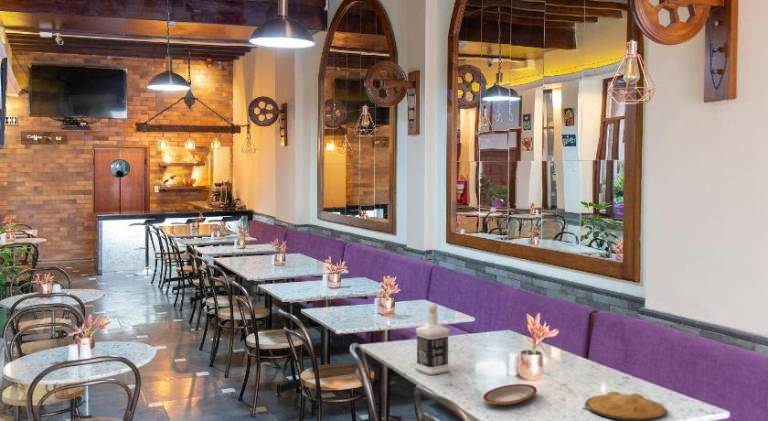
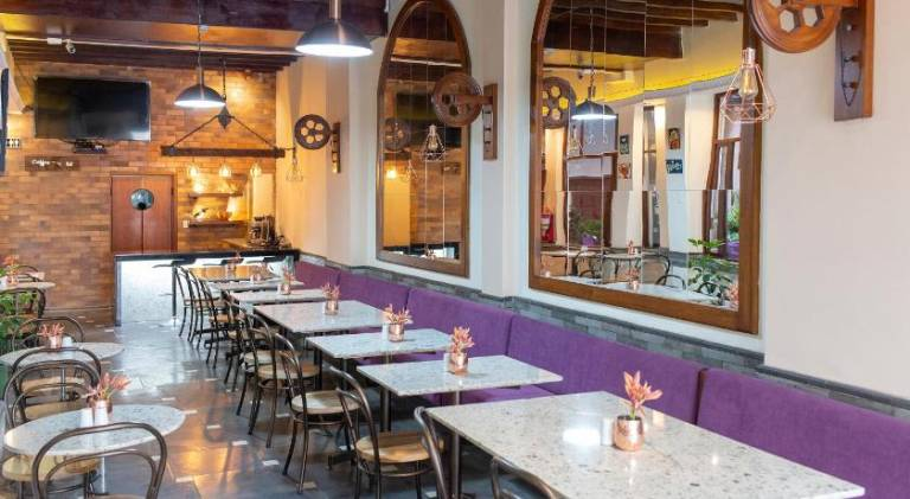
- plate (625, 401)
- bottle (432, 337)
- plate (510, 396)
